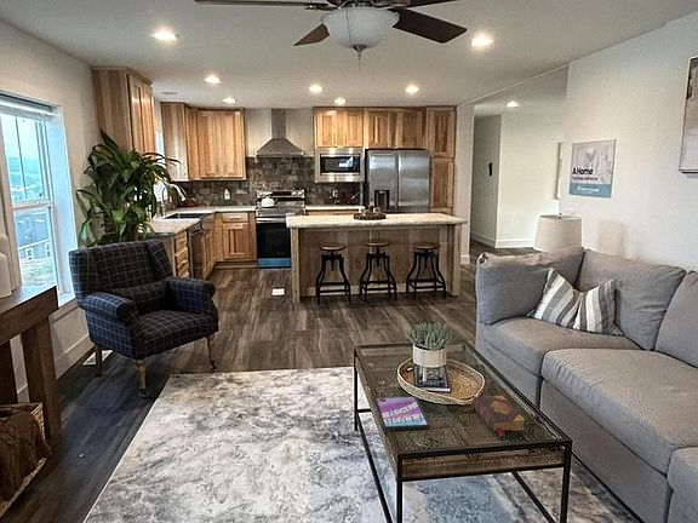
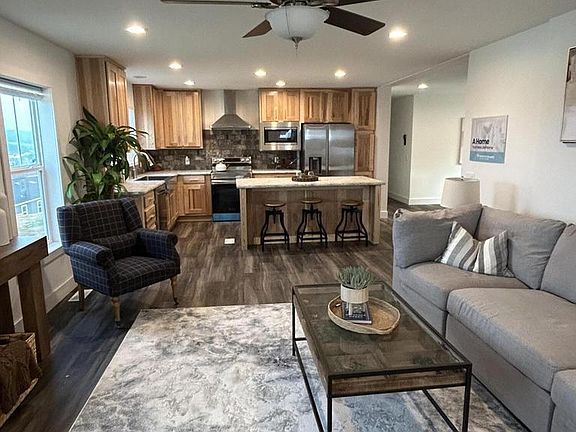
- book (498, 414)
- video game case (401, 412)
